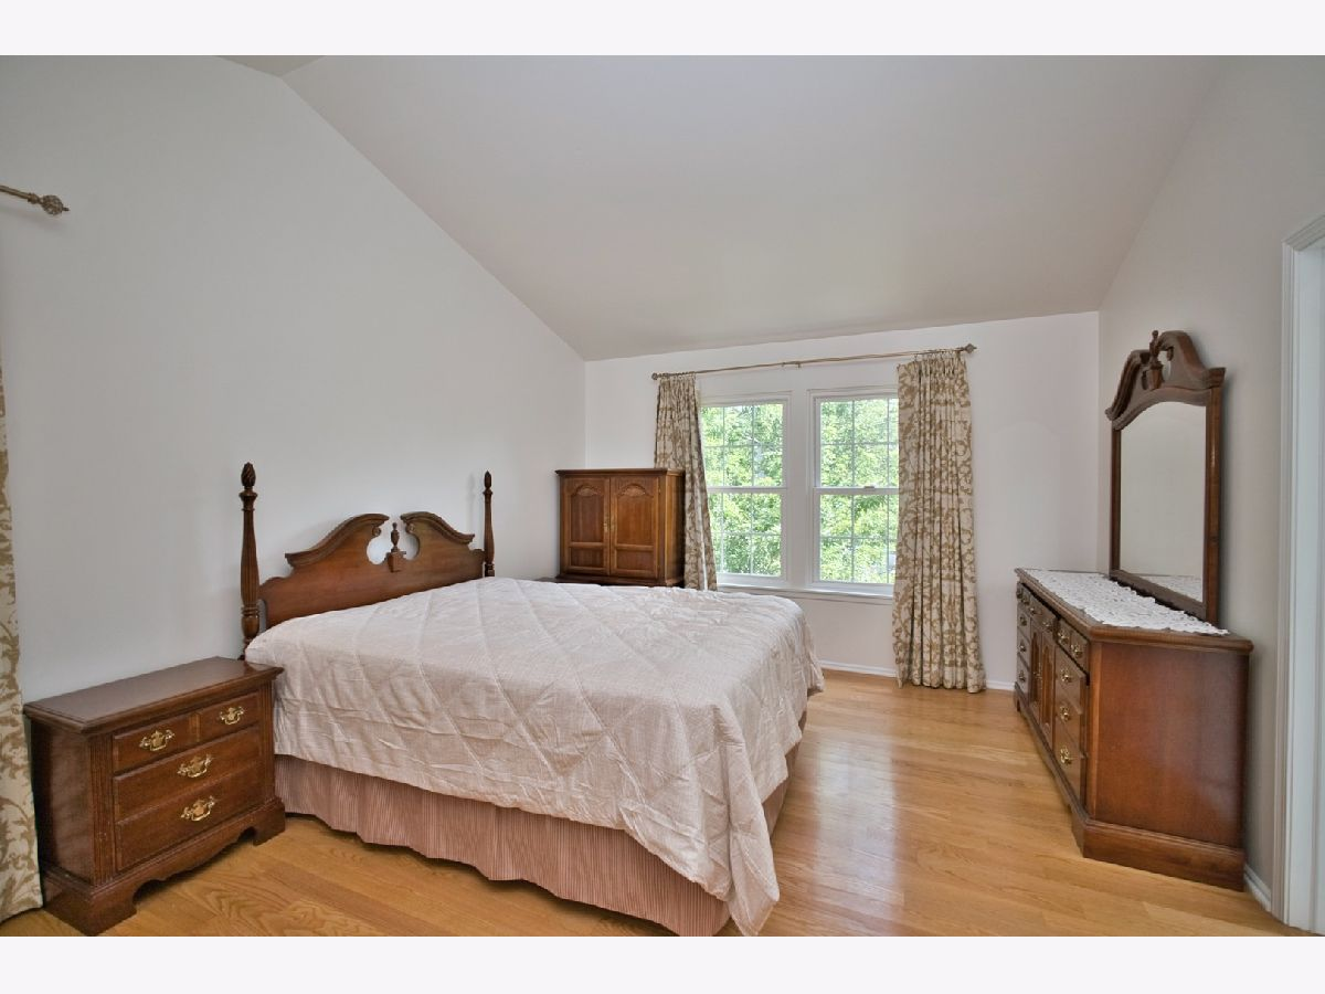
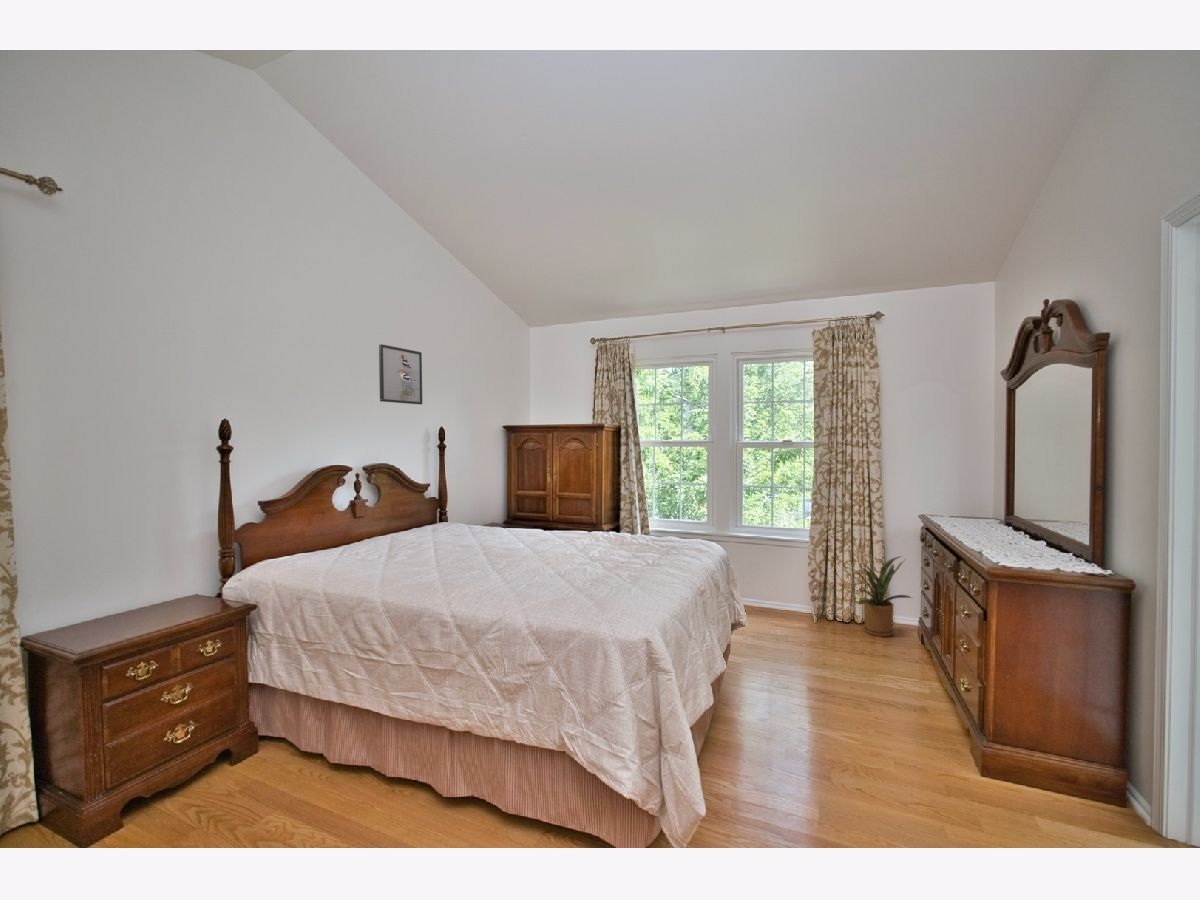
+ house plant (876, 593)
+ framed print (401, 375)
